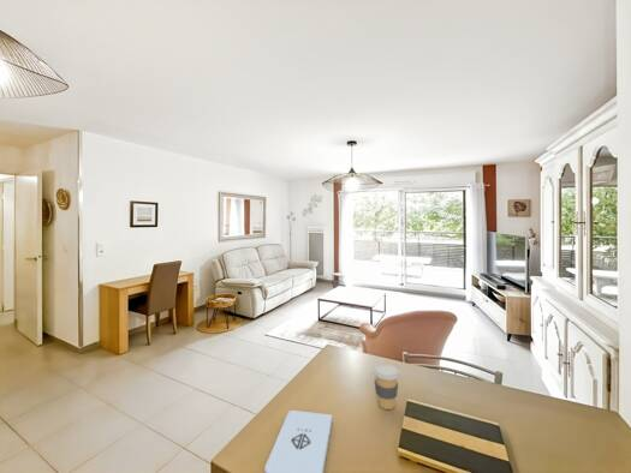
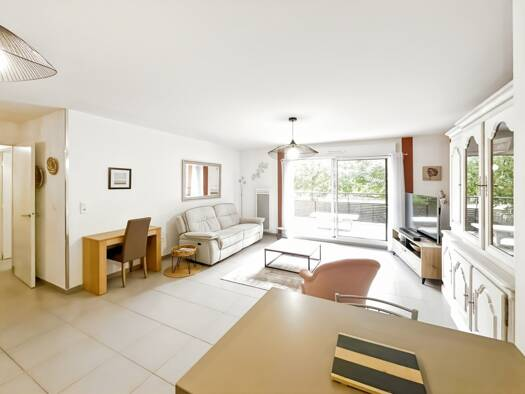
- coffee cup (386, 387)
- notepad (302, 442)
